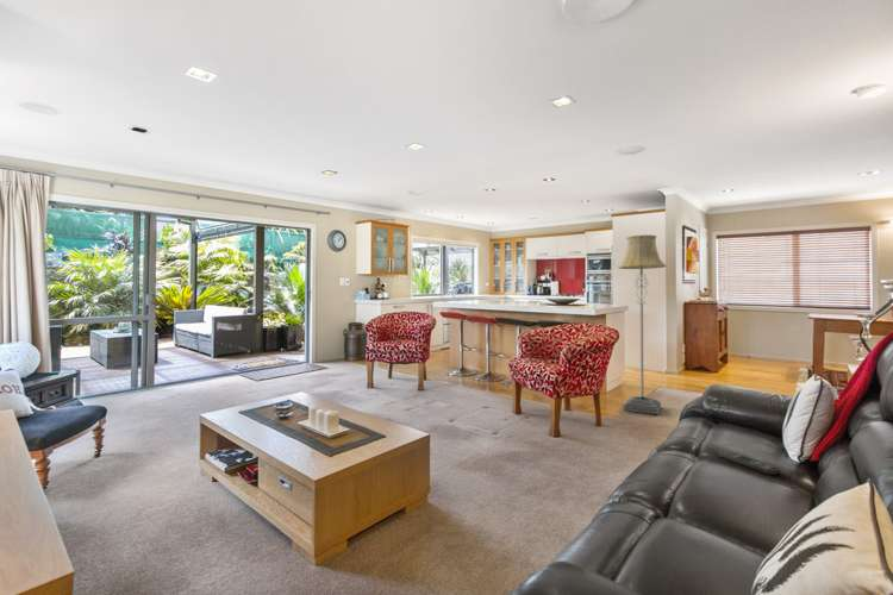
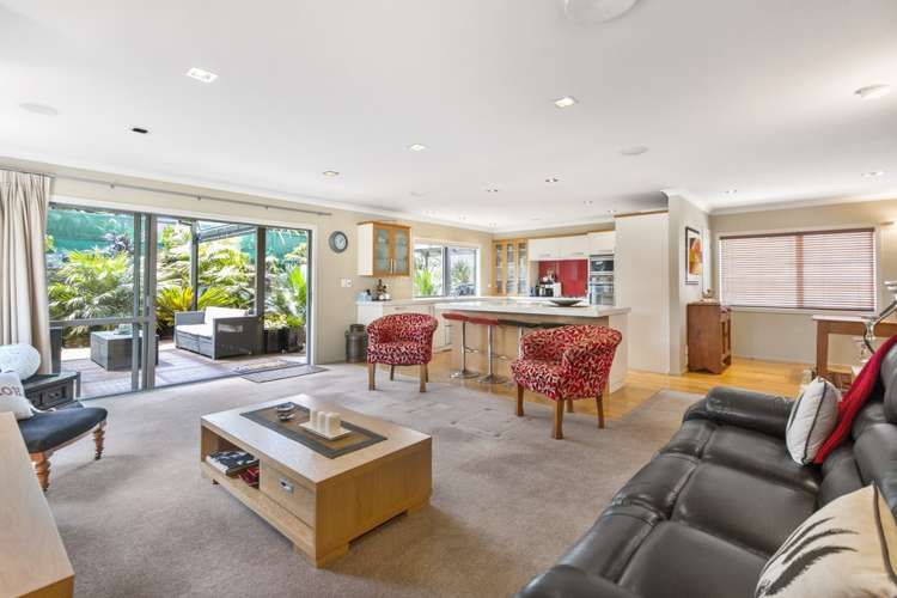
- remote control (747, 461)
- floor lamp (642, 322)
